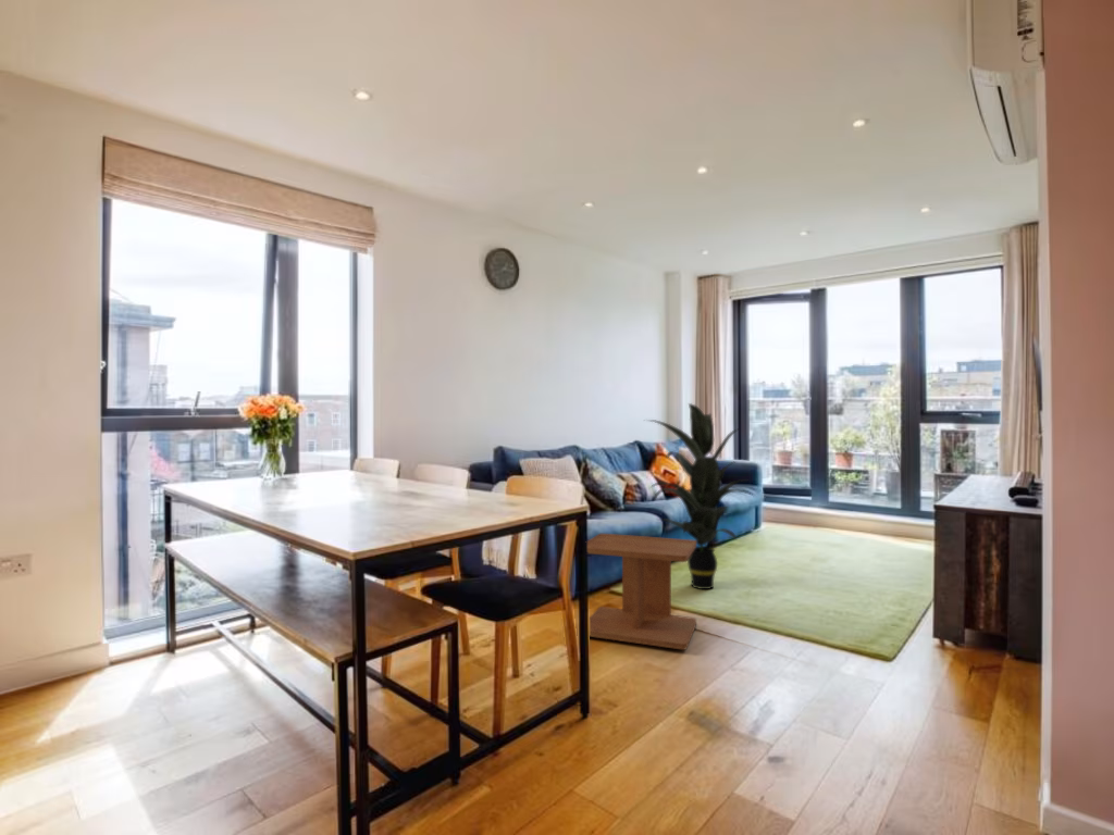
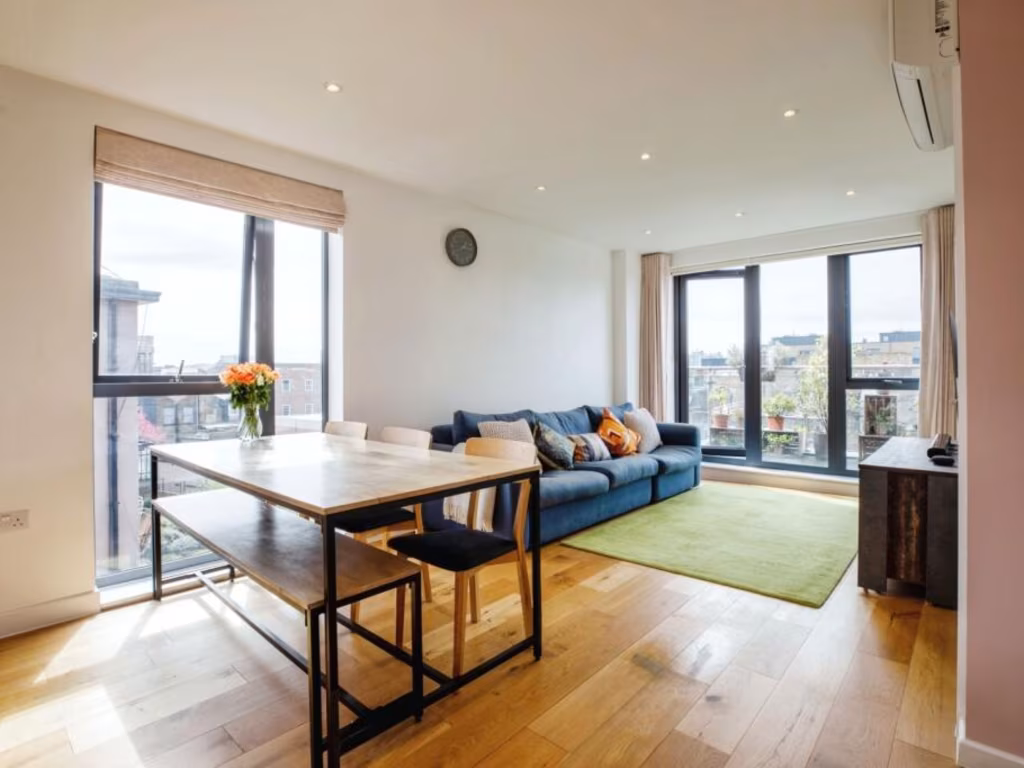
- indoor plant (695, 495)
- side table (639, 587)
